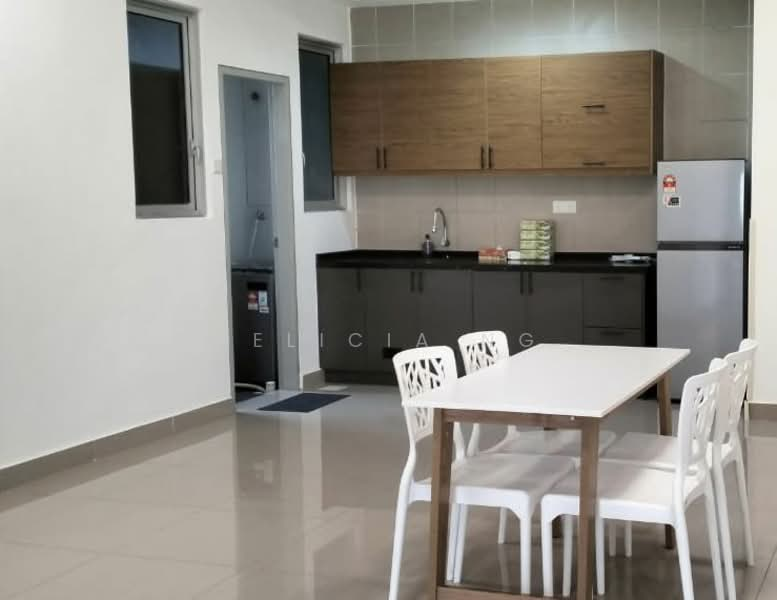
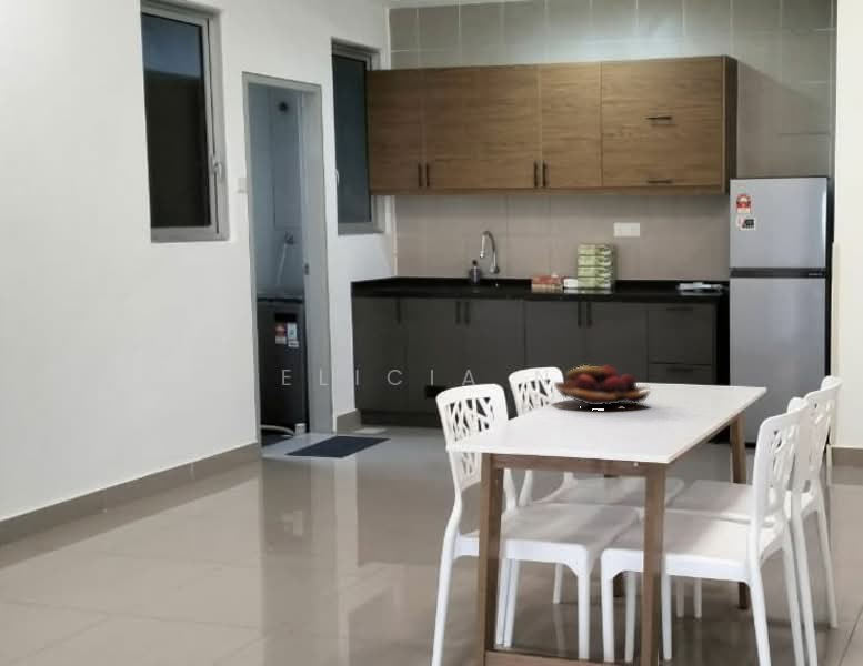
+ fruit basket (600, 385)
